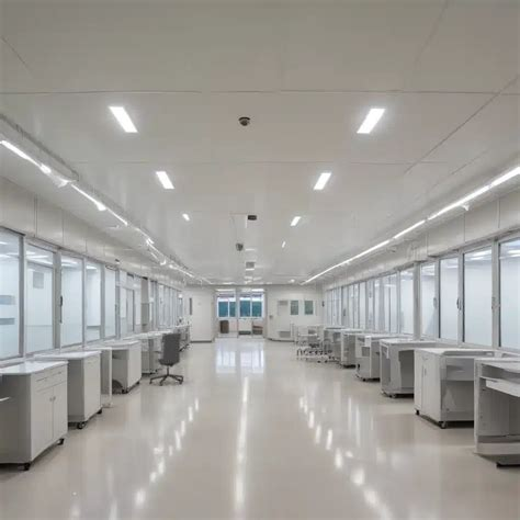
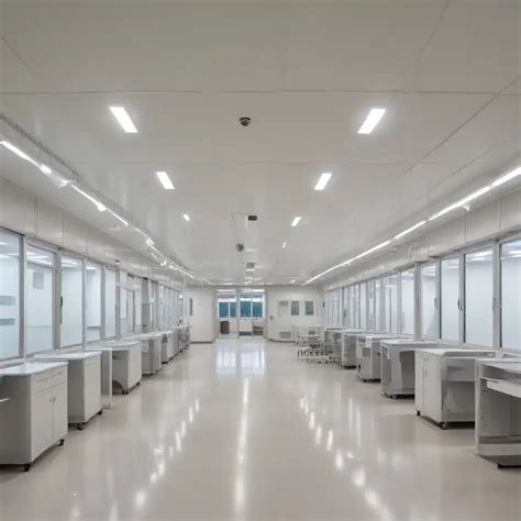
- office chair (168, 357)
